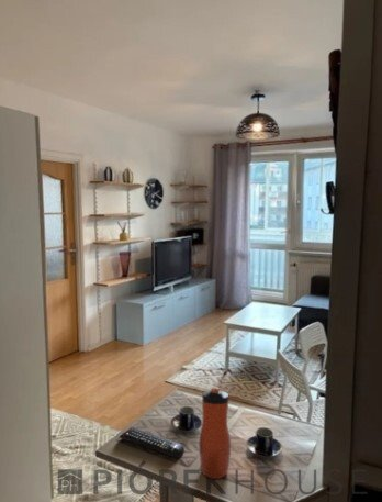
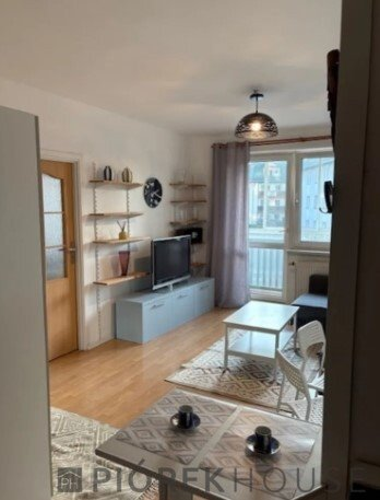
- remote control (150, 442)
- water bottle (214, 428)
